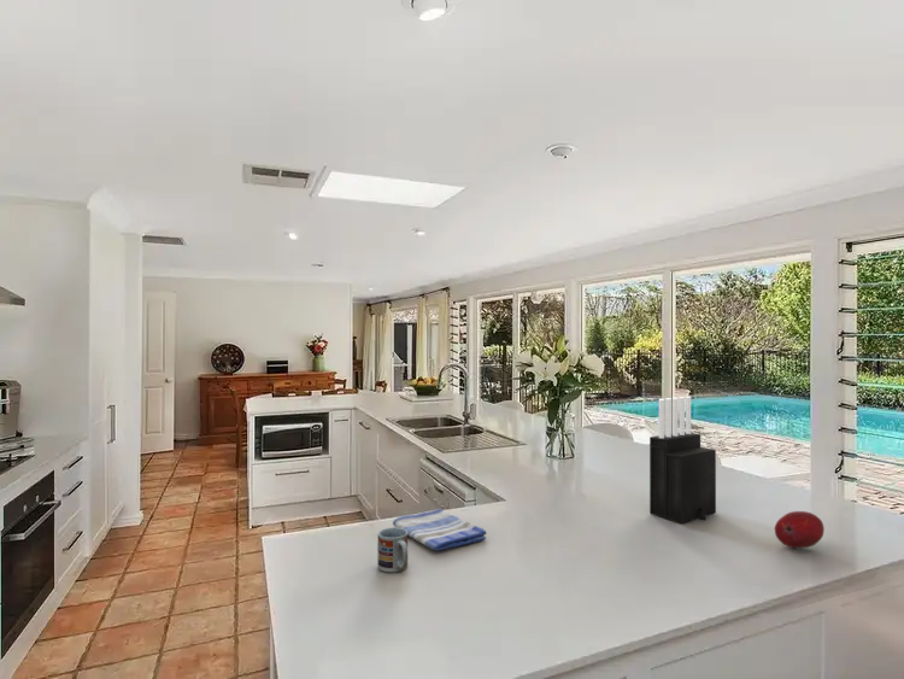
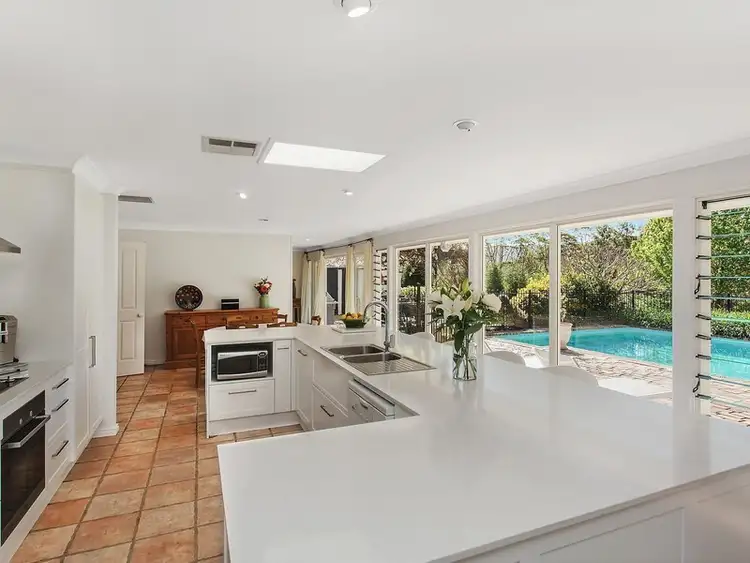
- cup (395, 550)
- dish towel (438, 527)
- fruit (799, 528)
- knife block (686, 456)
